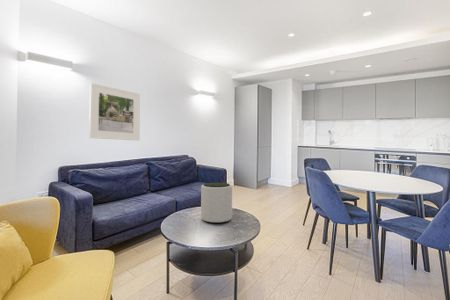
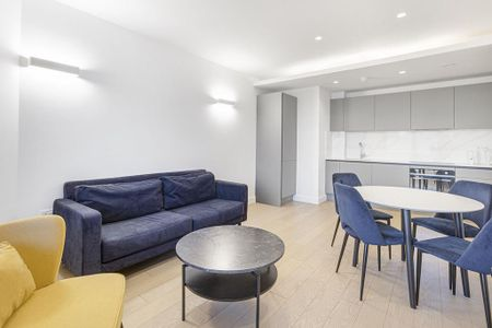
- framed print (116, 114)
- plant pot (216, 201)
